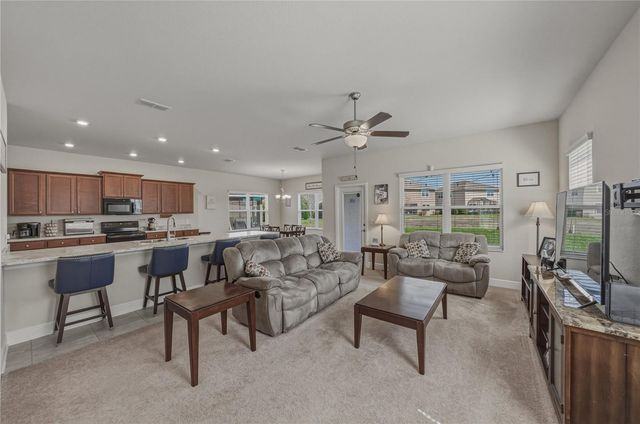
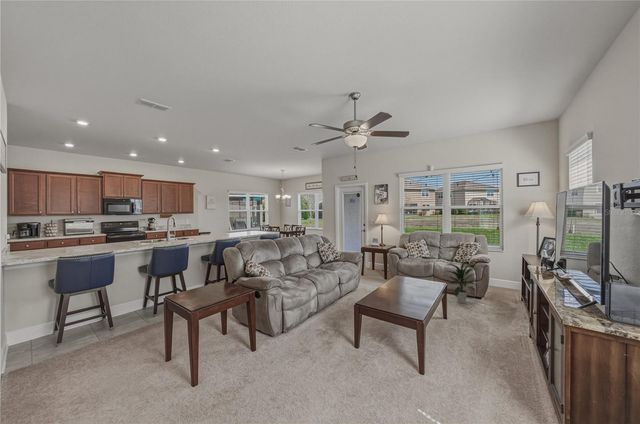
+ indoor plant (461, 281)
